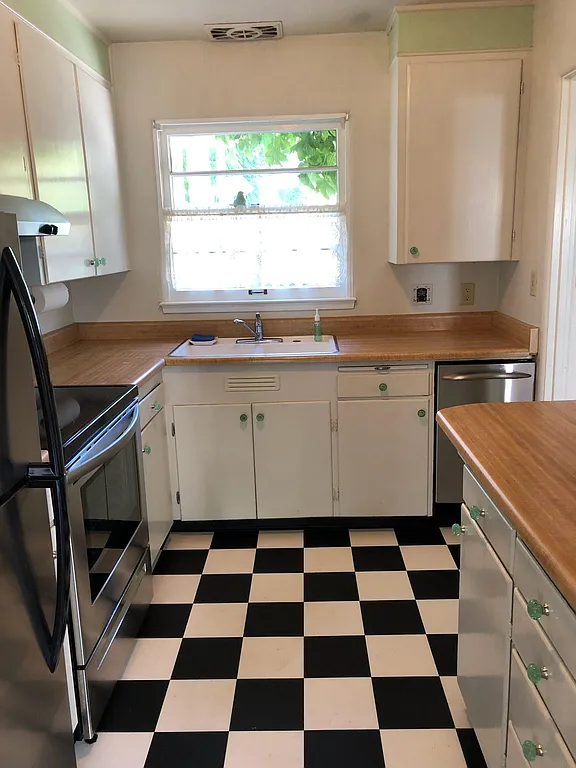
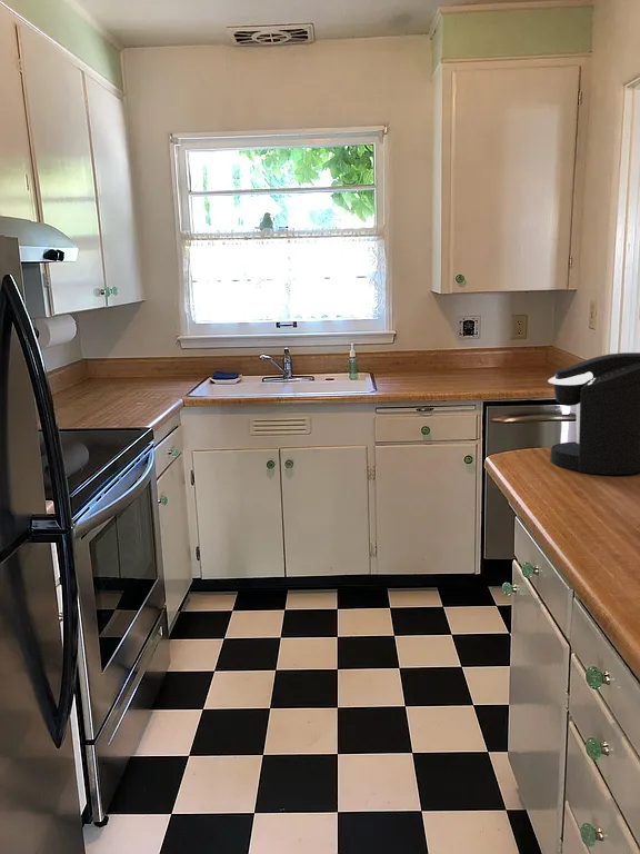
+ coffee maker (598, 409)
